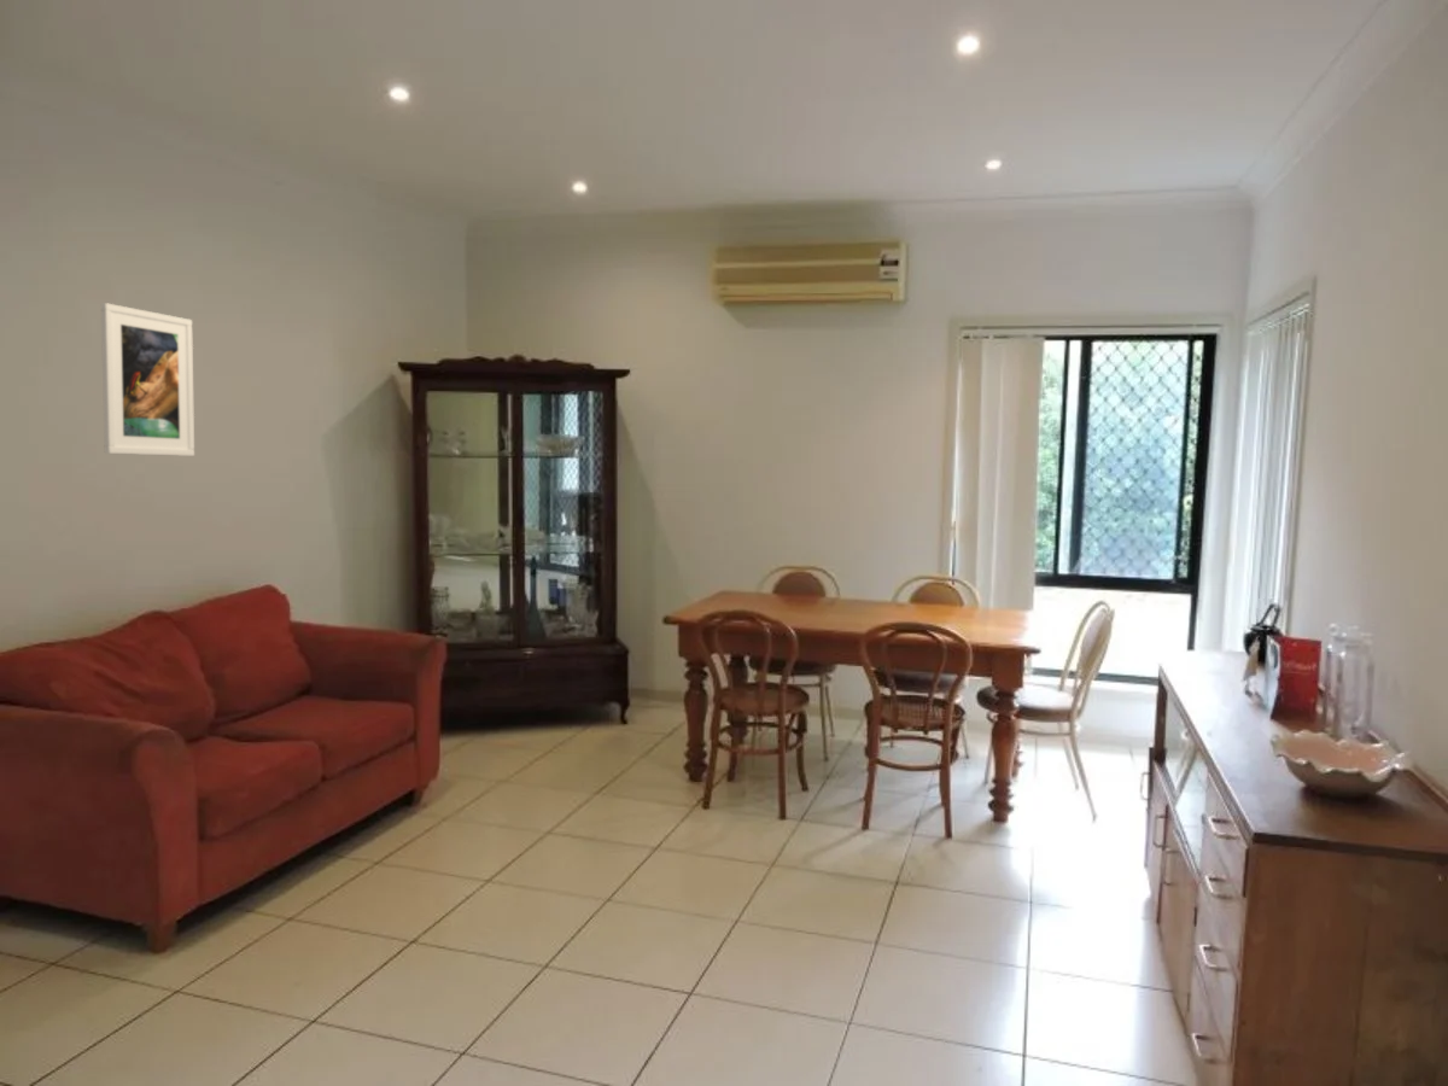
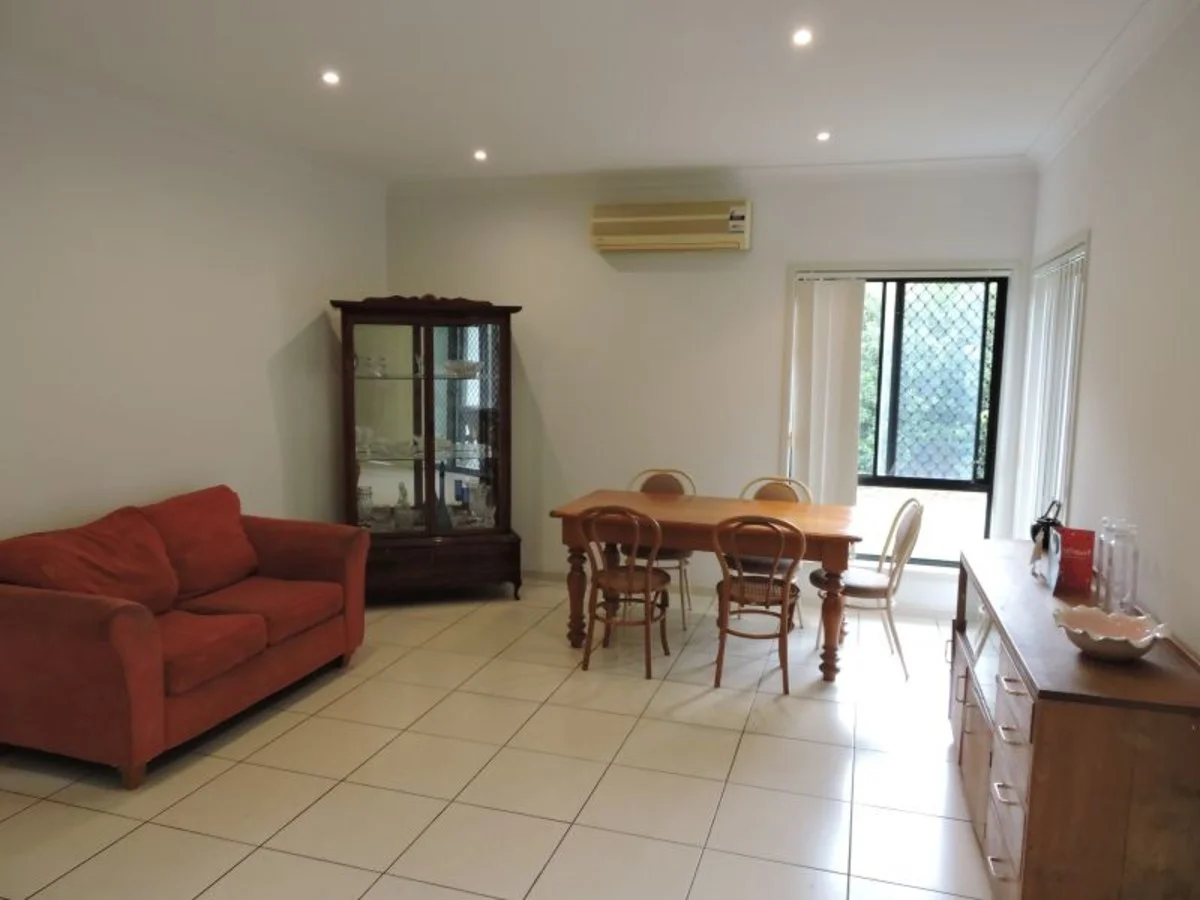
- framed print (150, 383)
